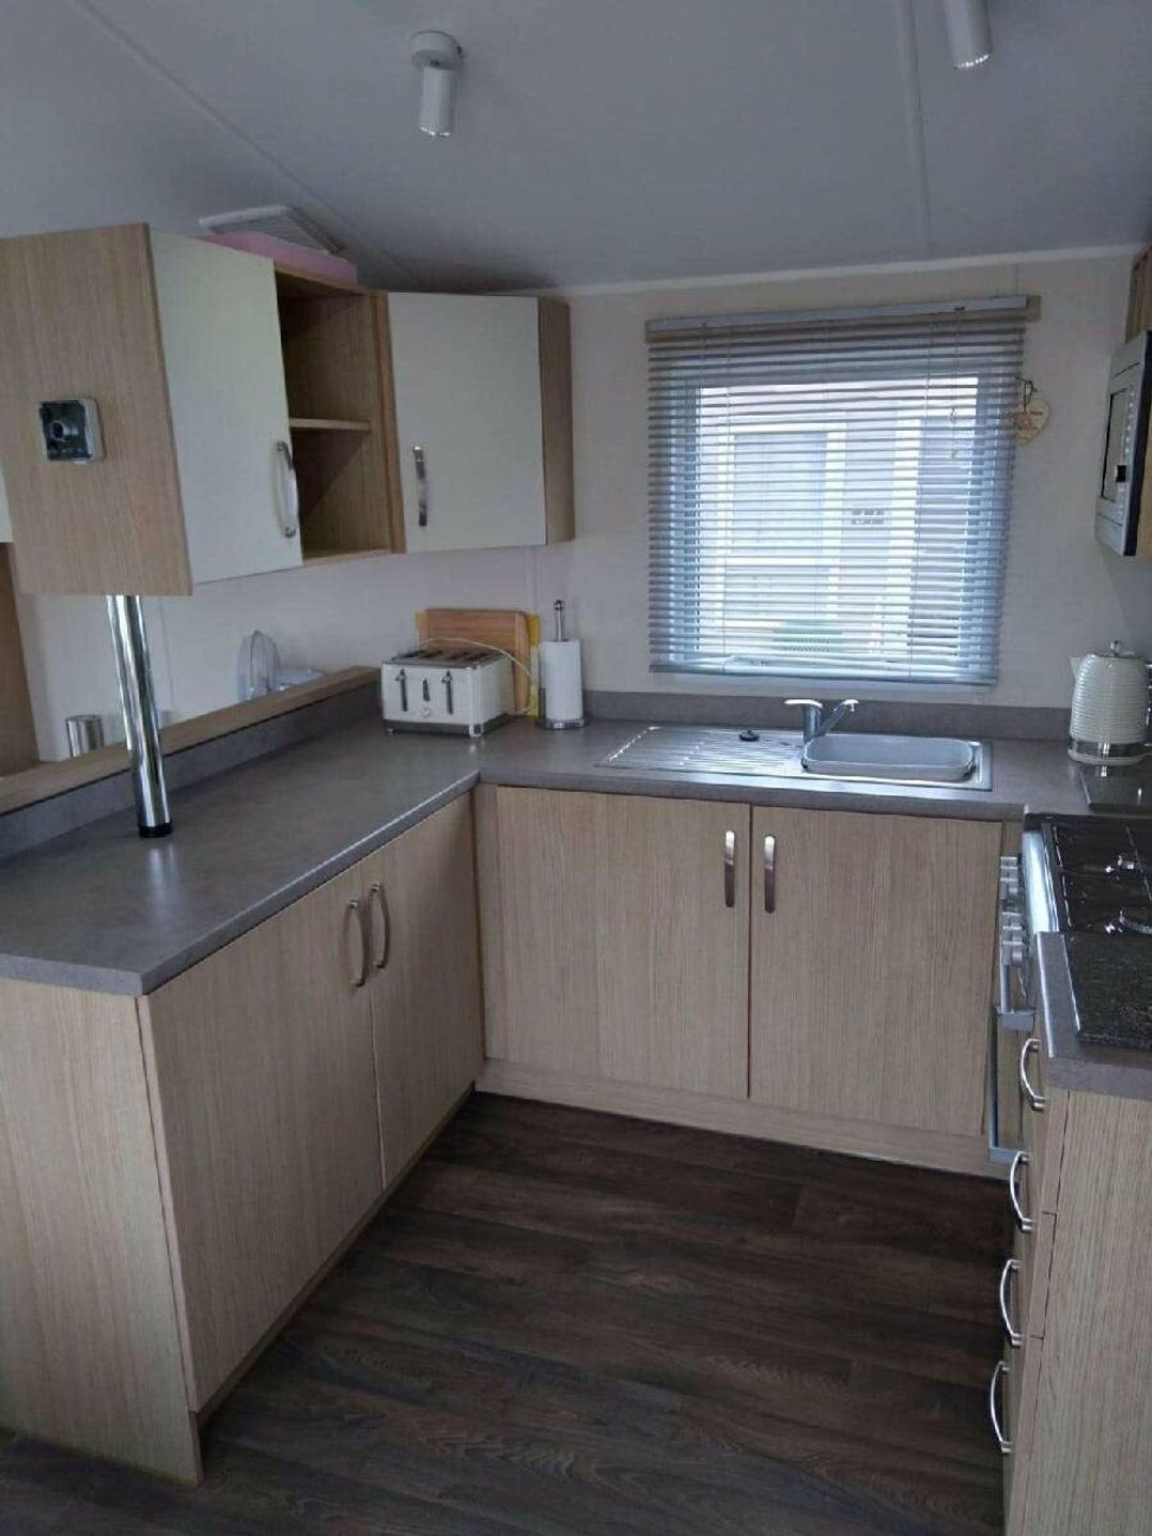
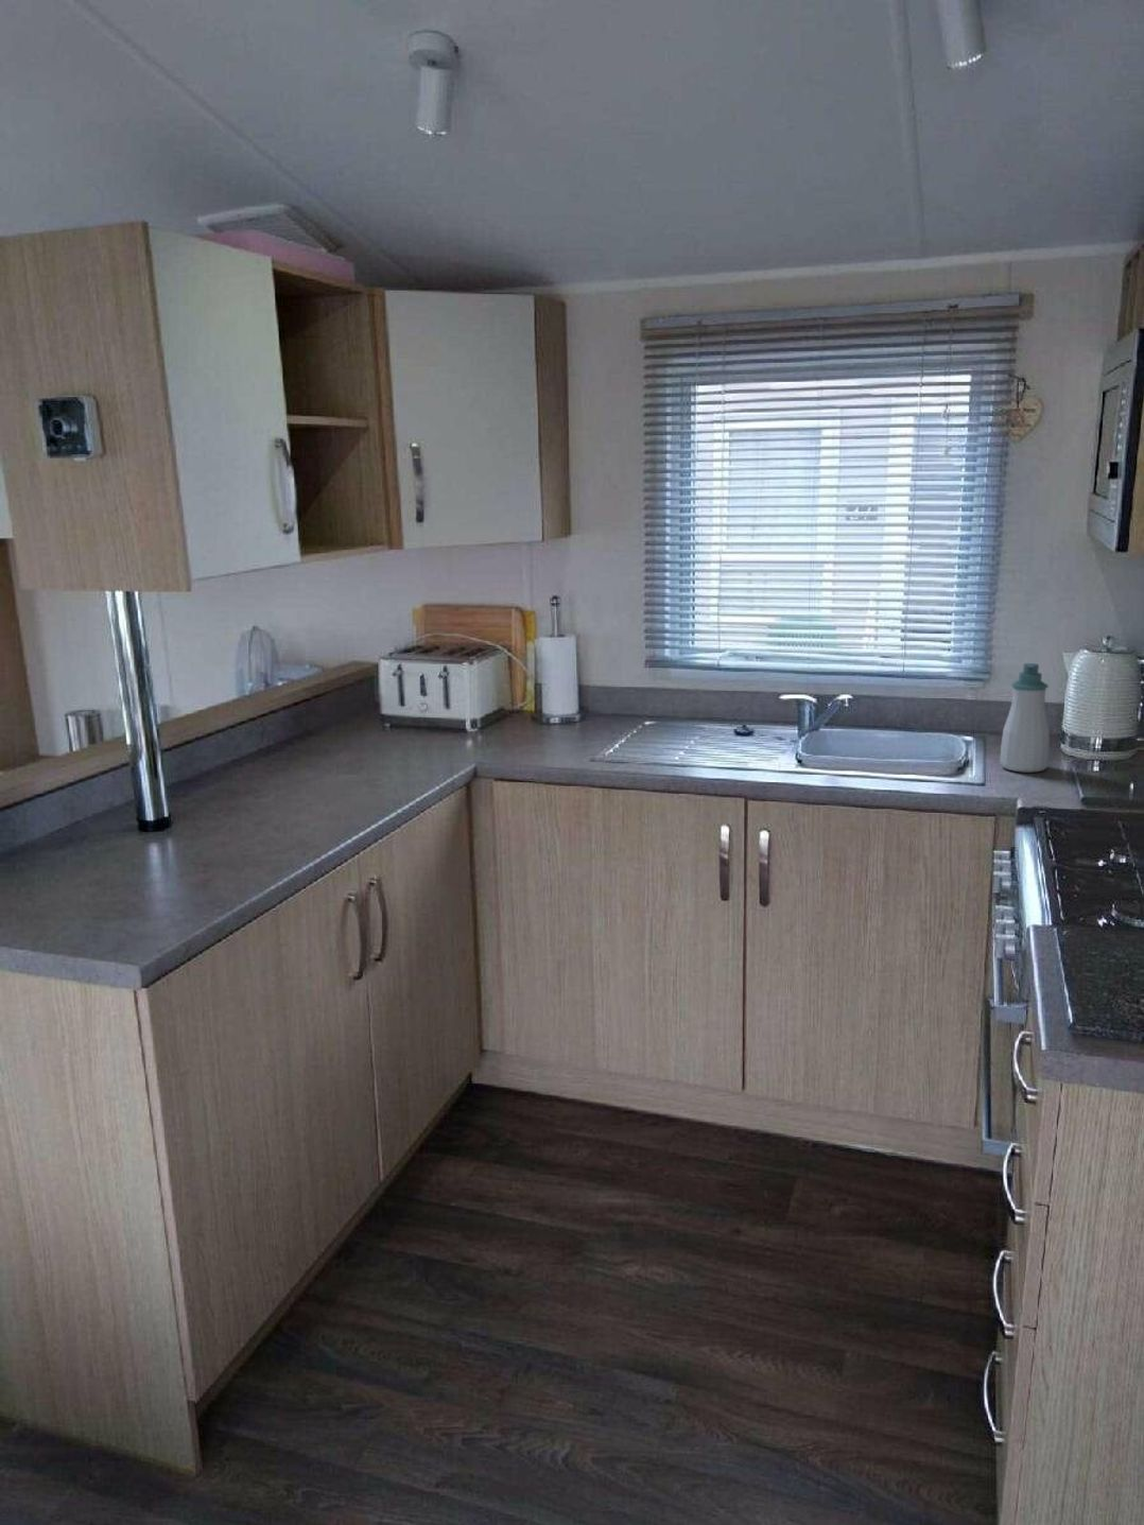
+ soap bottle (1027, 716)
